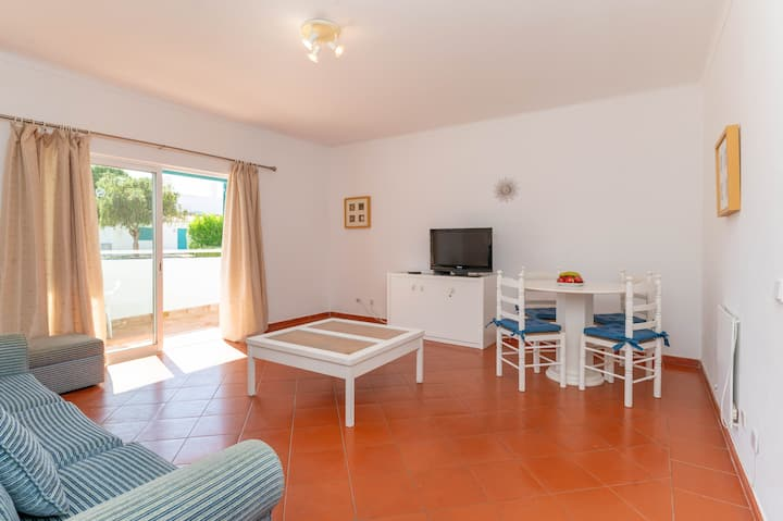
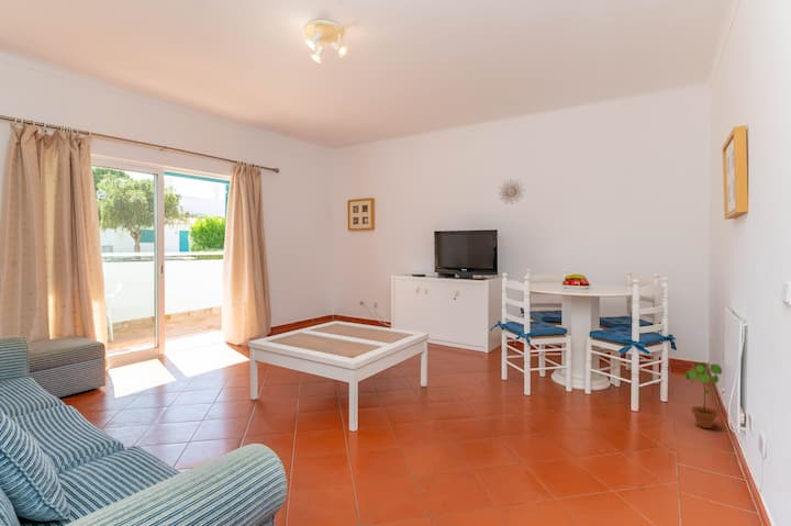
+ potted plant (704, 393)
